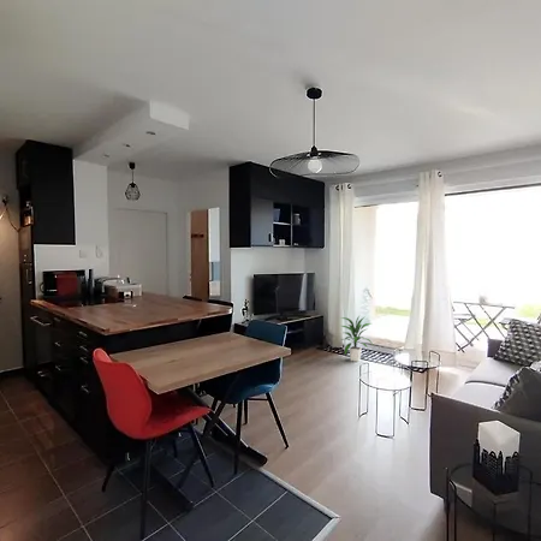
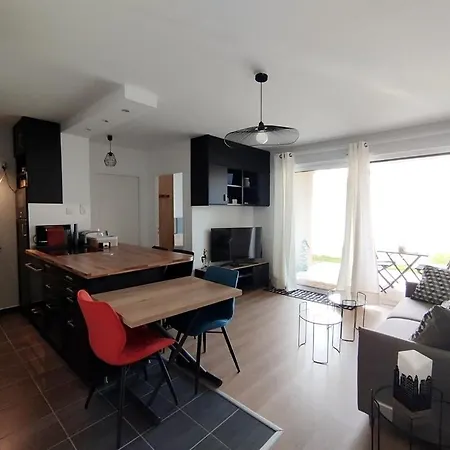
- indoor plant (353, 337)
